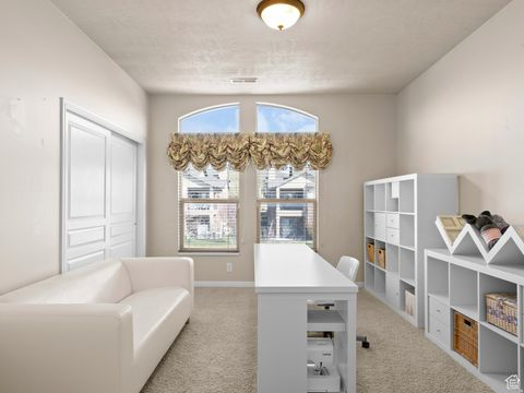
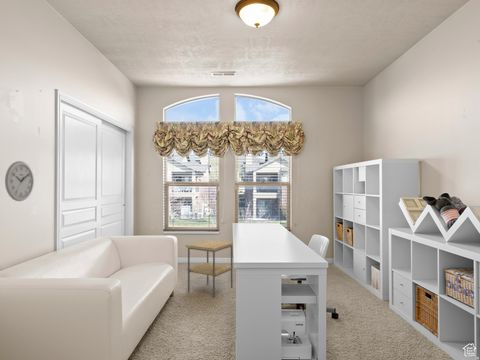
+ wall clock (20, 181)
+ side table (209, 266)
